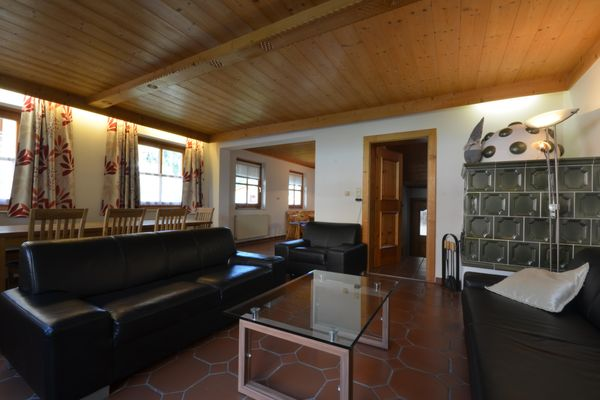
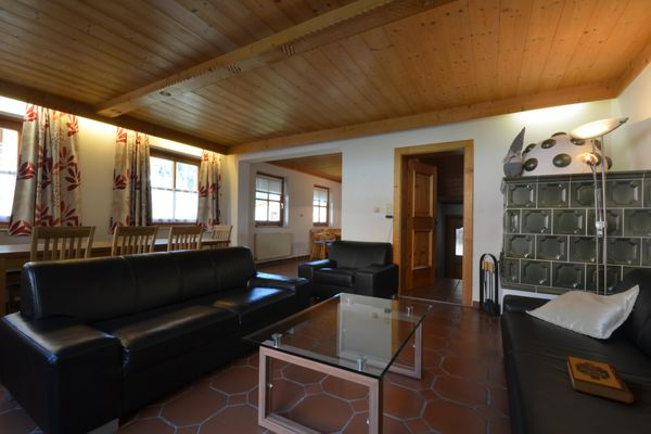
+ hardback book (596, 376)
